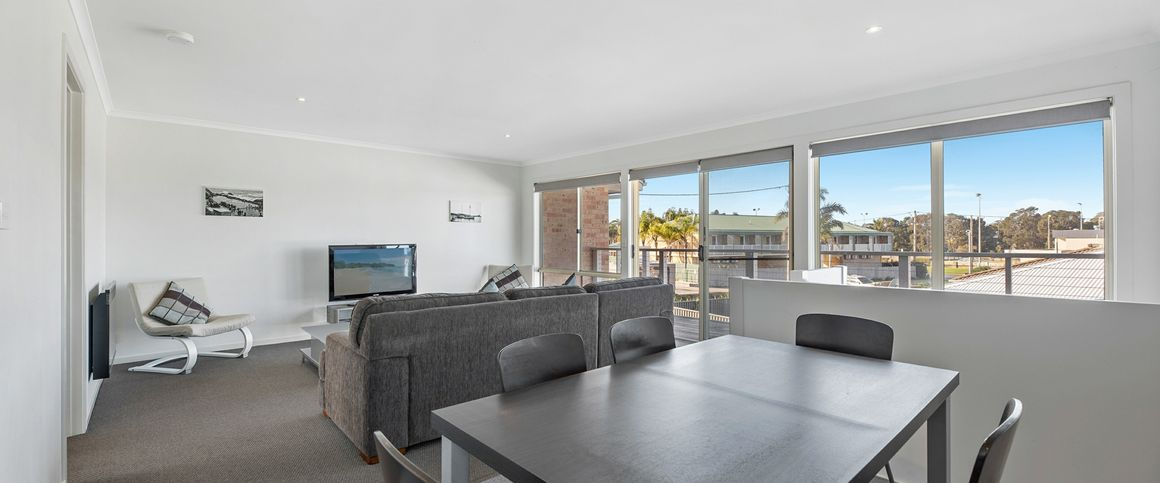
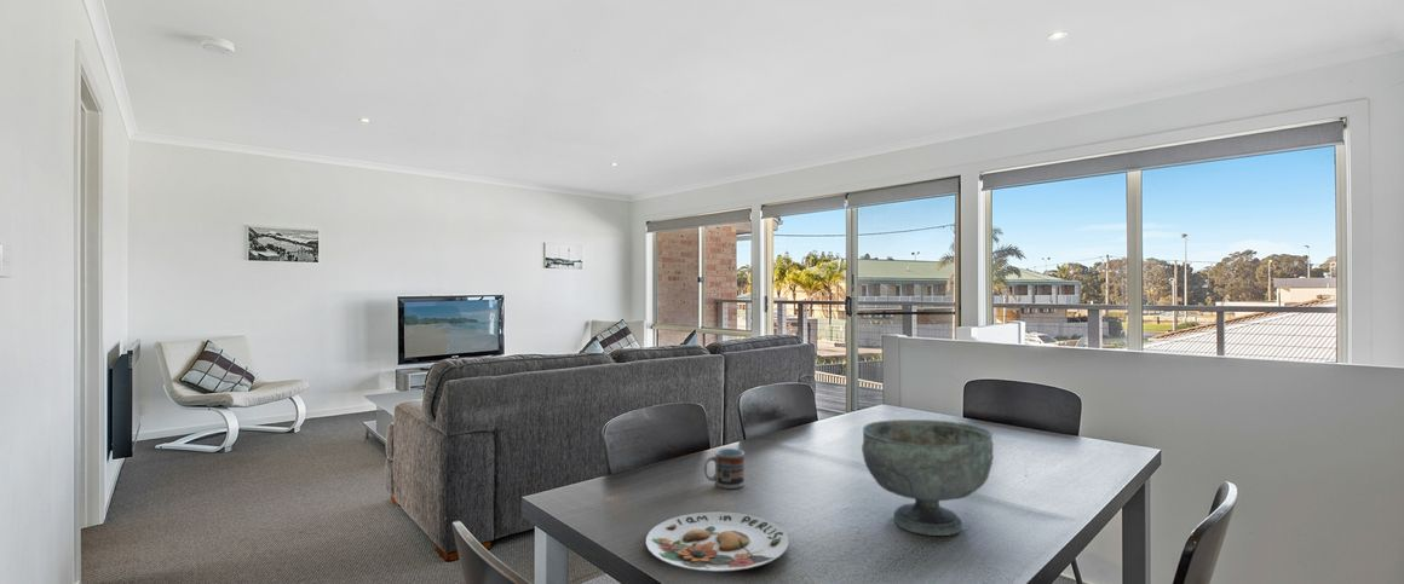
+ plate (717, 540)
+ cup (724, 468)
+ decorative bowl (925, 475)
